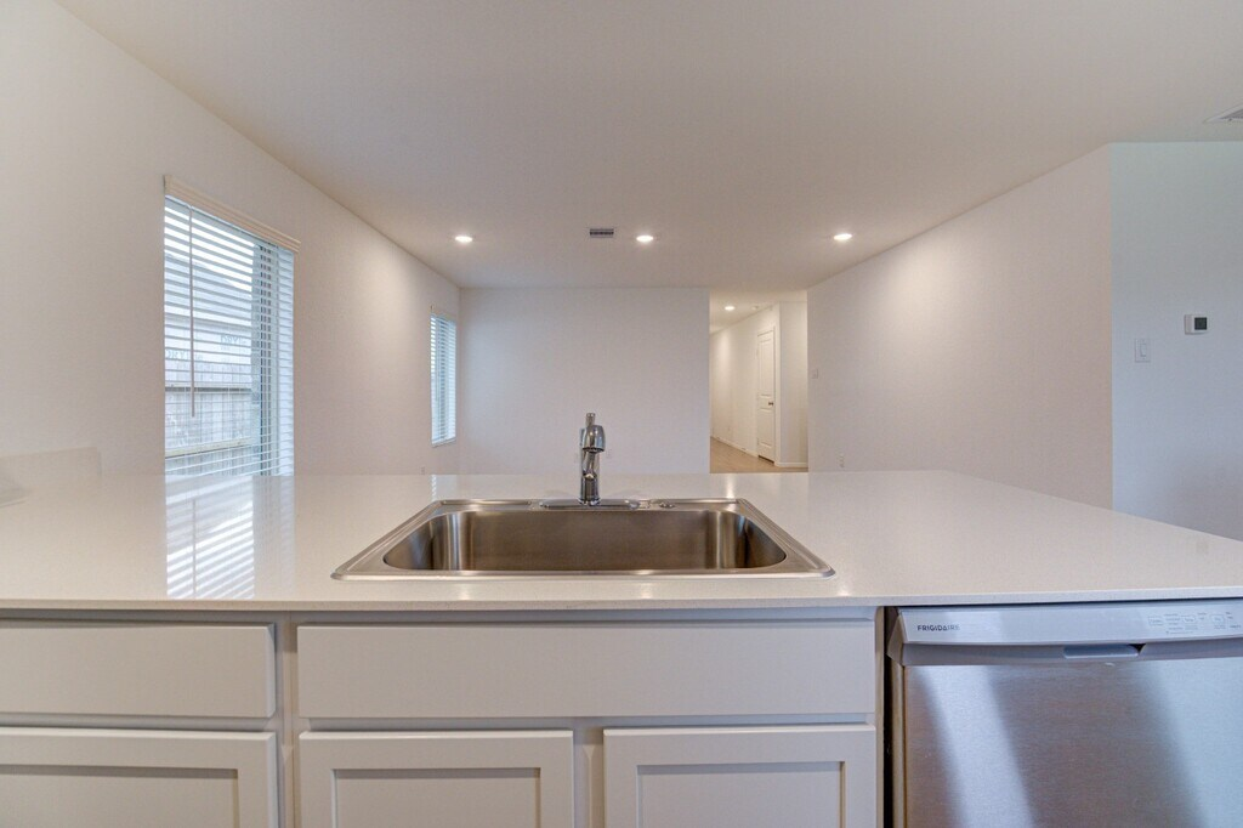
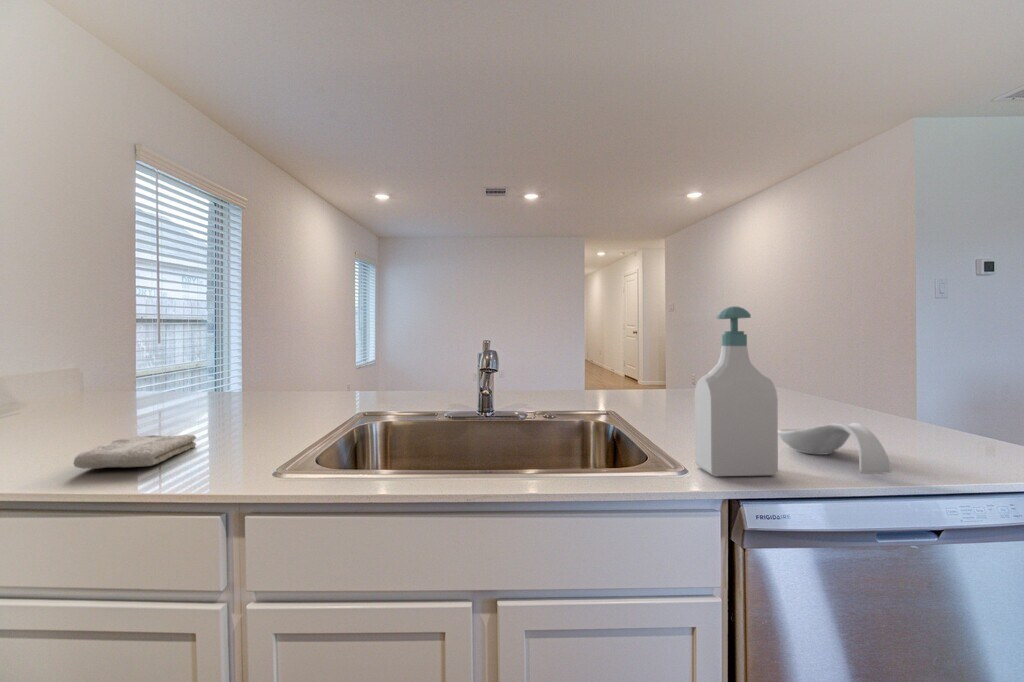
+ soap bottle (731, 387)
+ spoon rest (831, 438)
+ washcloth (142, 449)
